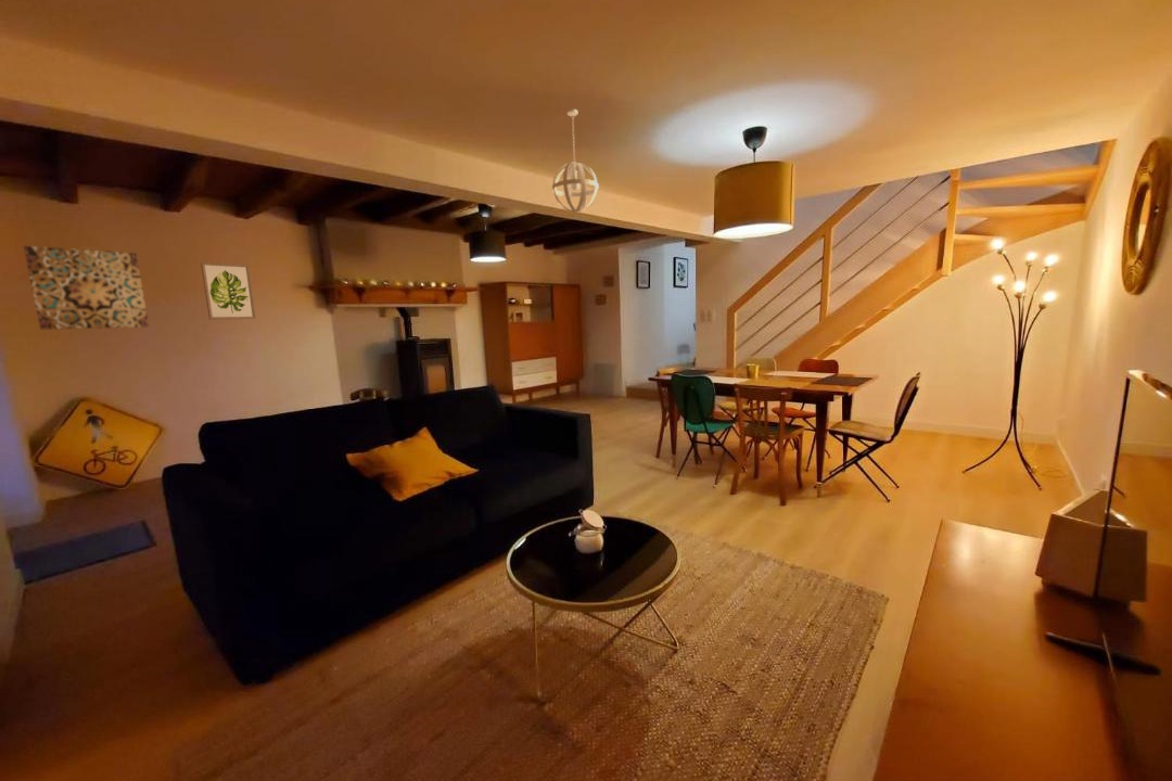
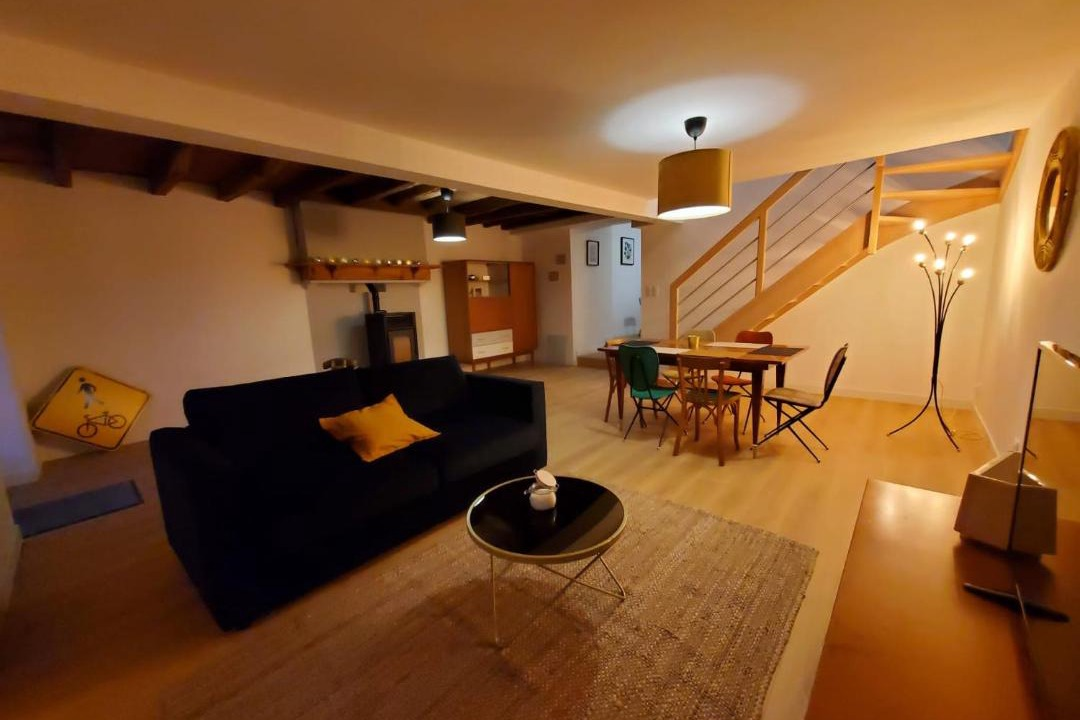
- wall art (90, 289)
- wall art (229, 292)
- pendant light (574, 163)
